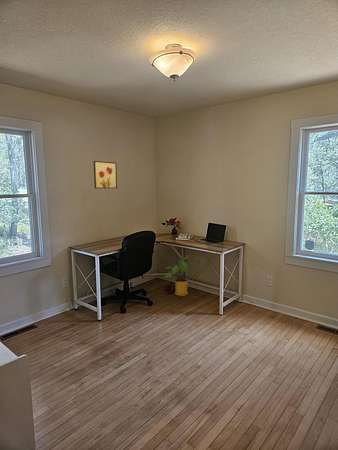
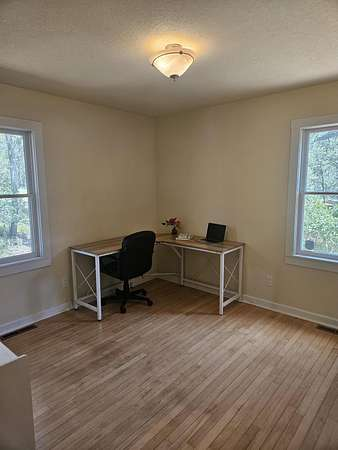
- wall art (105, 175)
- house plant (181, 276)
